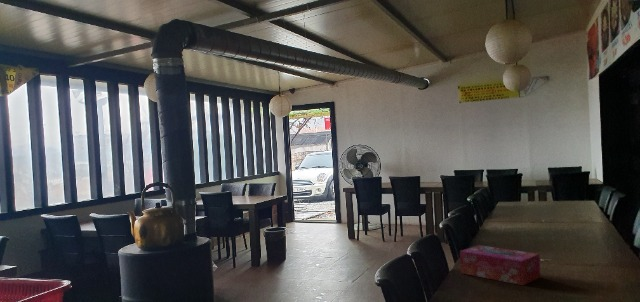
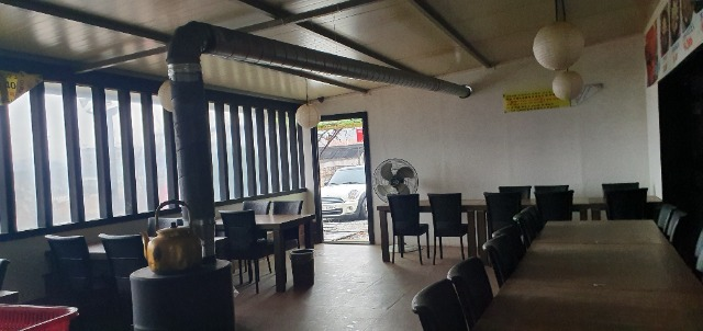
- tissue box (498, 263)
